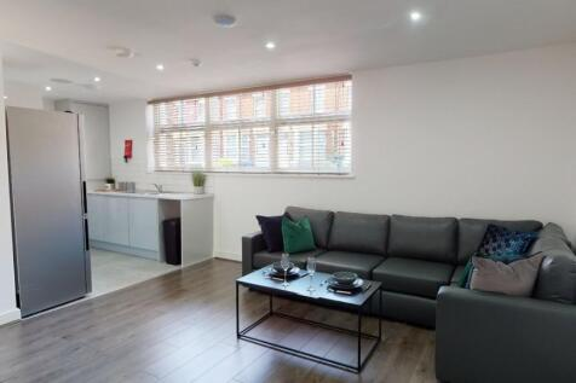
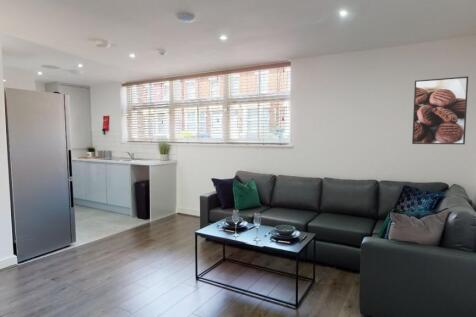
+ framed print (438, 111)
